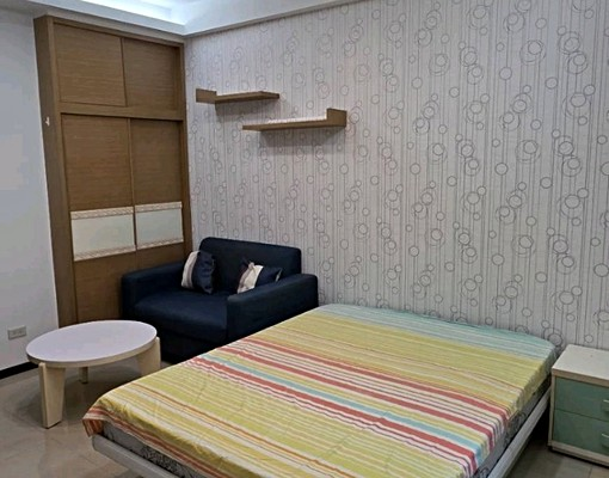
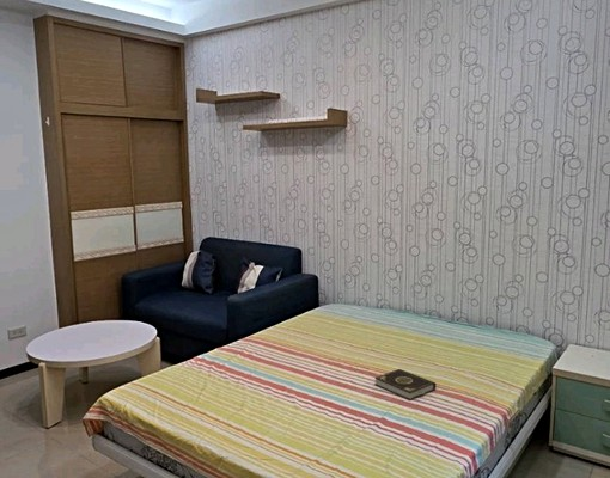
+ book (404, 382)
